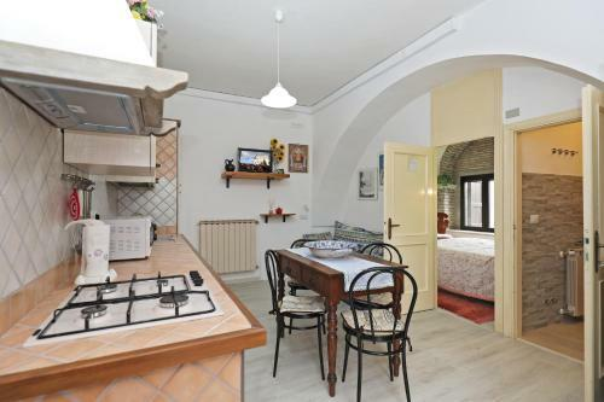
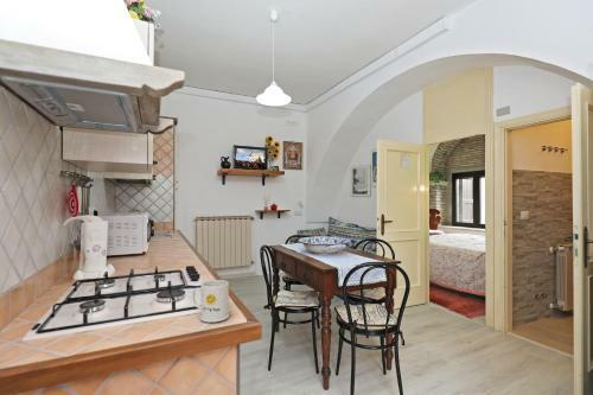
+ mug (210, 299)
